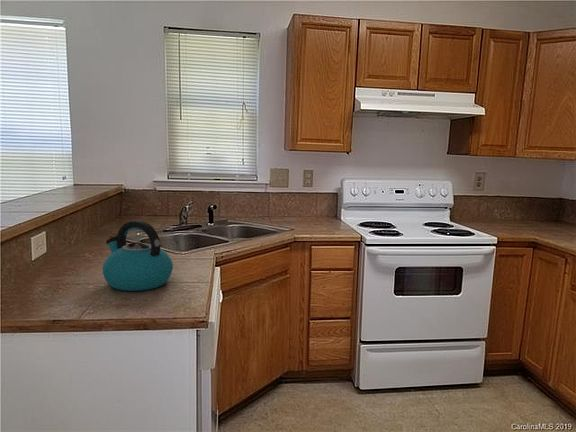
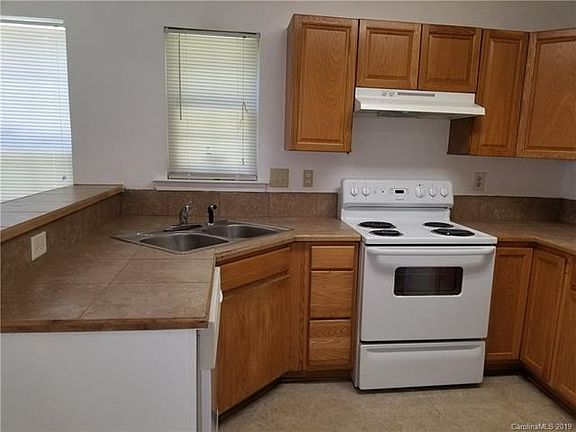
- kettle (134, 251)
